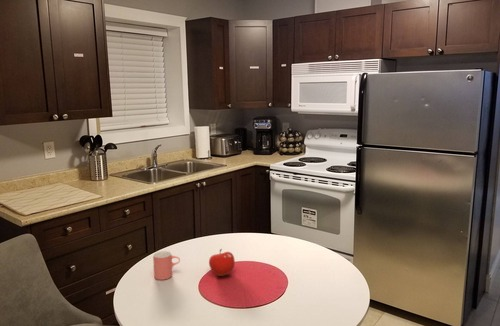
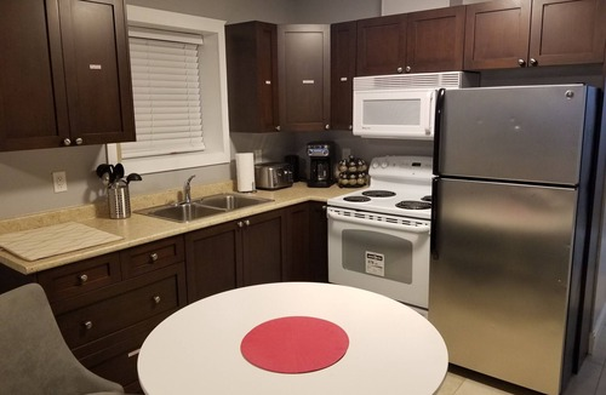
- fruit (222, 262)
- cup (166, 264)
